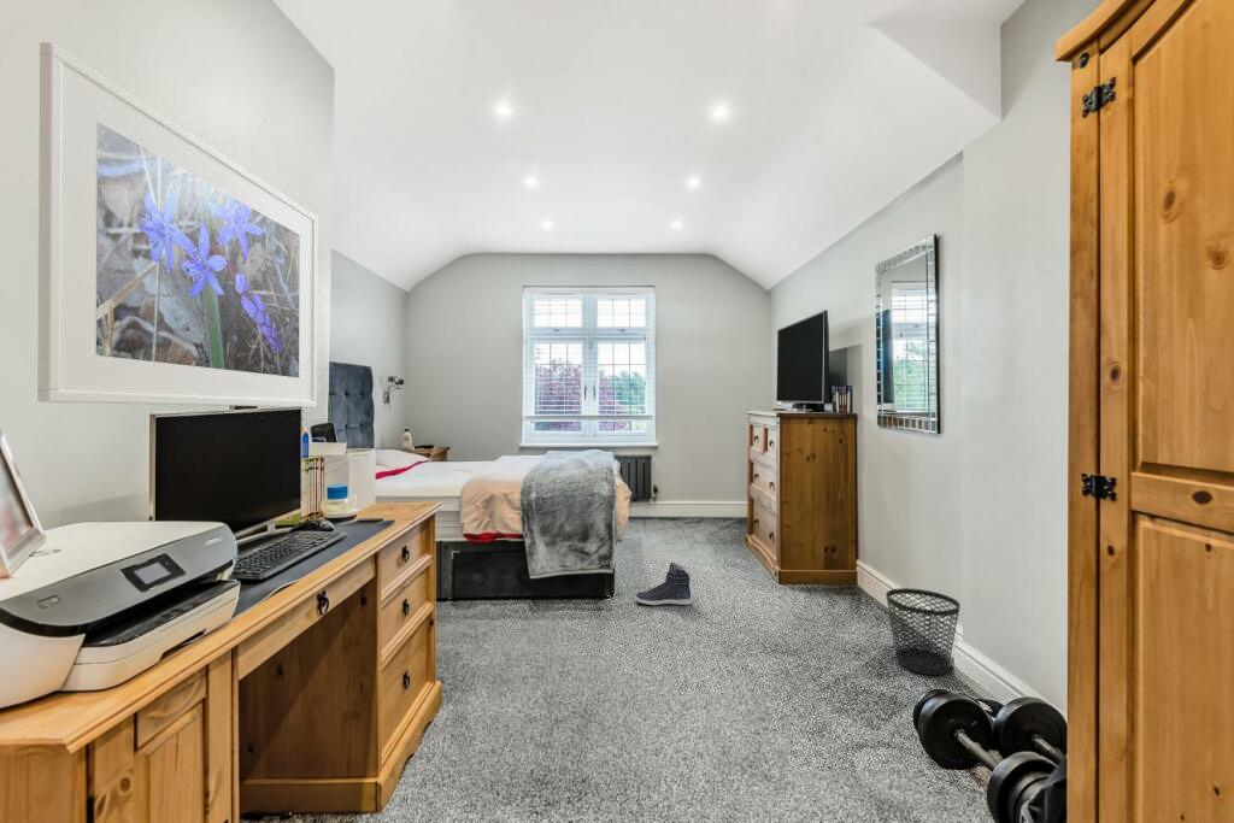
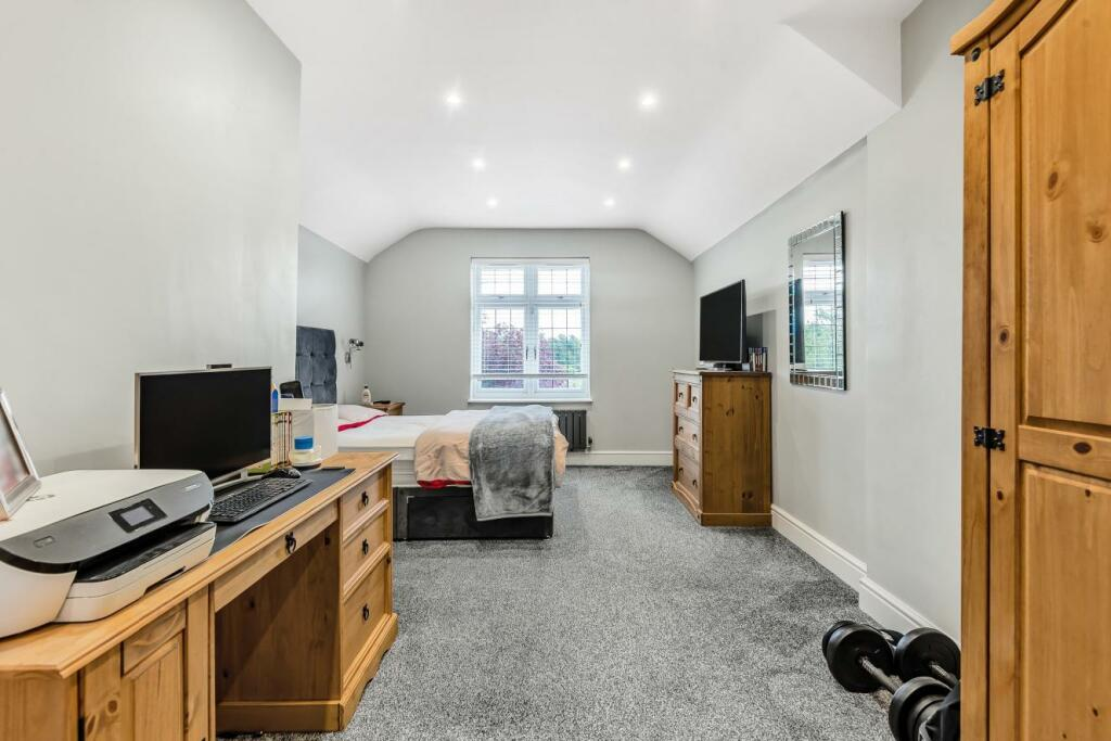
- sneaker (663, 583)
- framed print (221, 280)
- wastebasket (922, 631)
